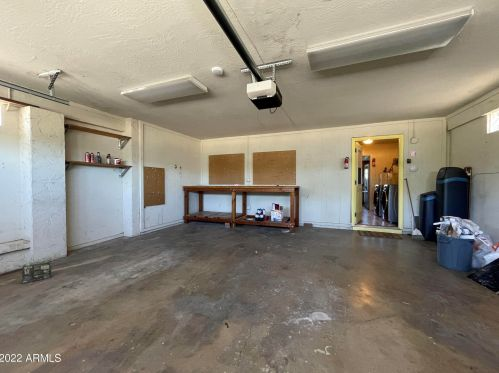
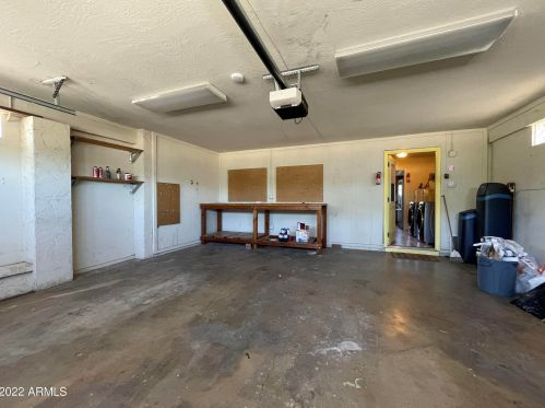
- box (37, 271)
